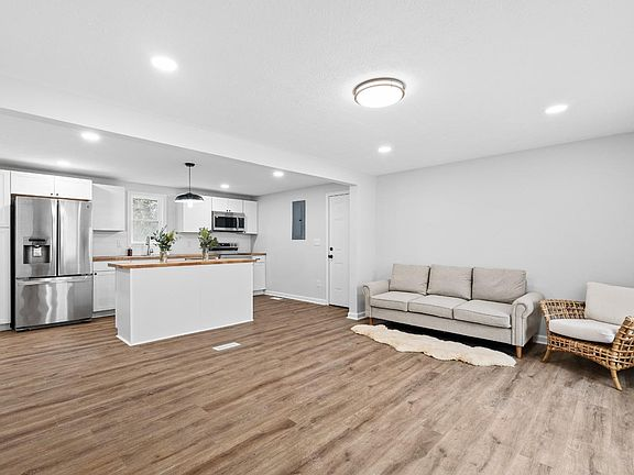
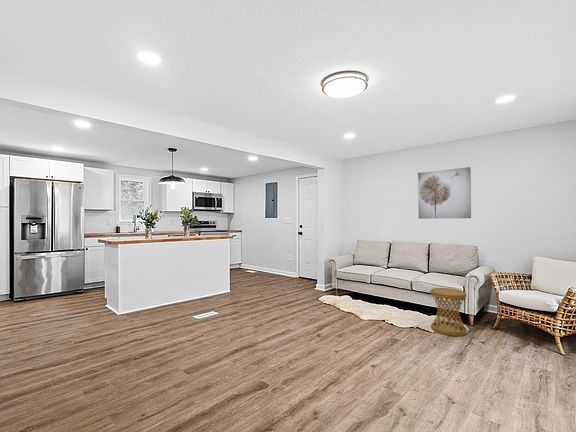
+ side table (447, 310)
+ wall art (443, 194)
